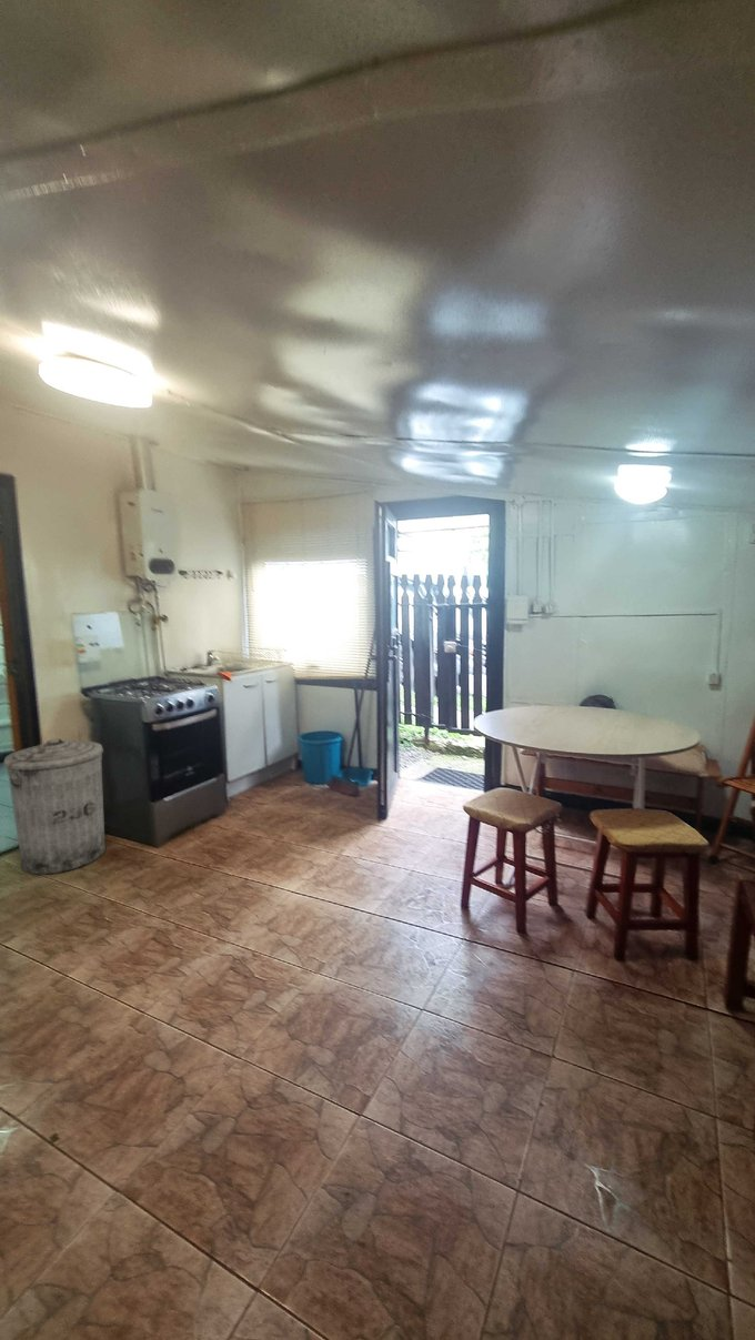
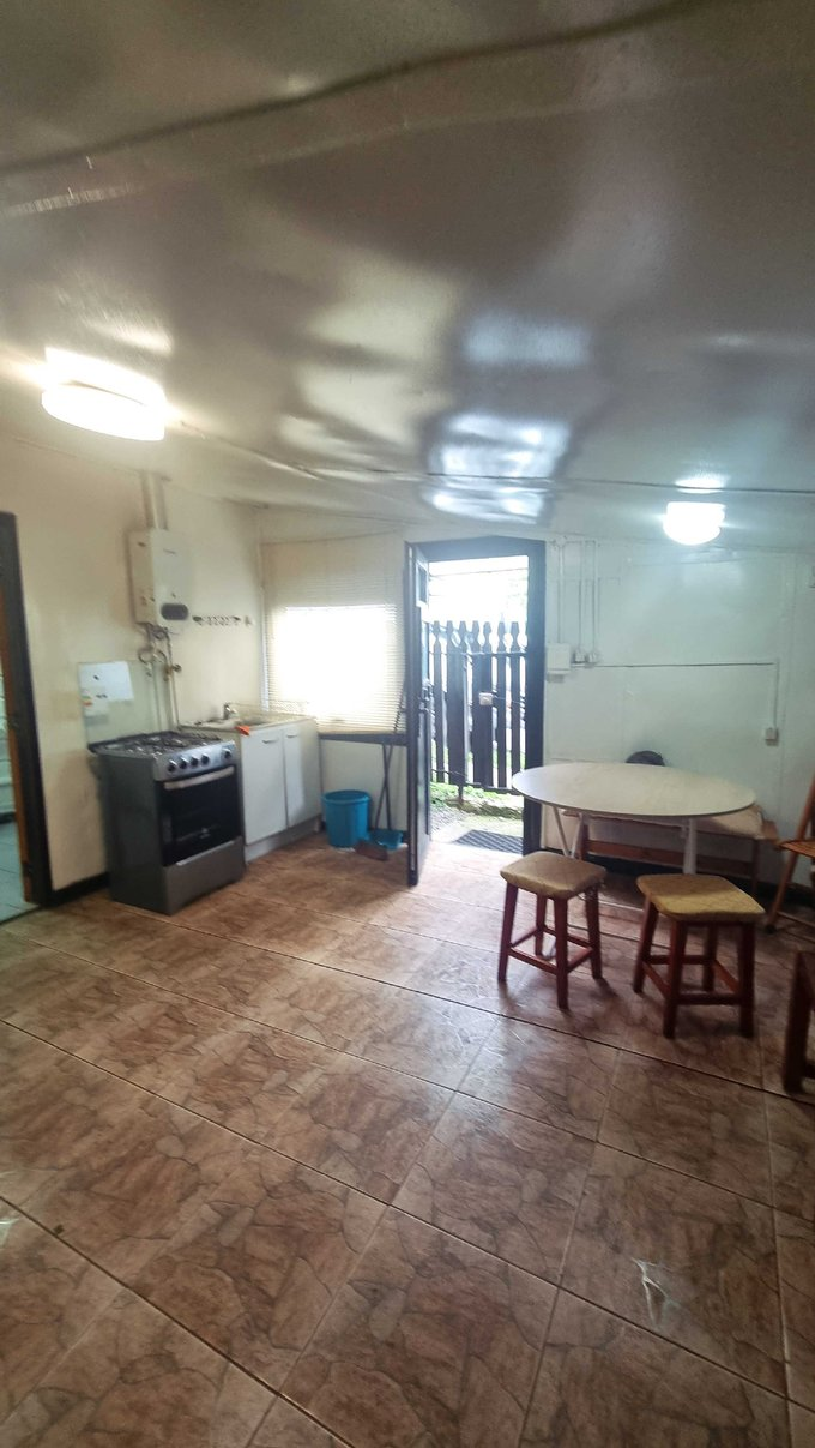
- trash can (59, 798)
